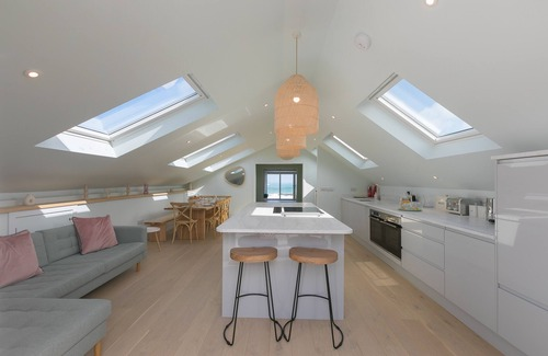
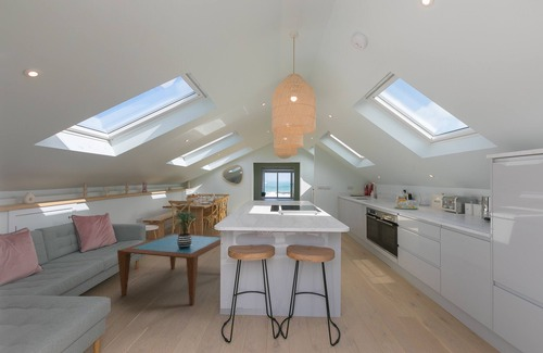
+ coffee table (181, 257)
+ potted plant (186, 228)
